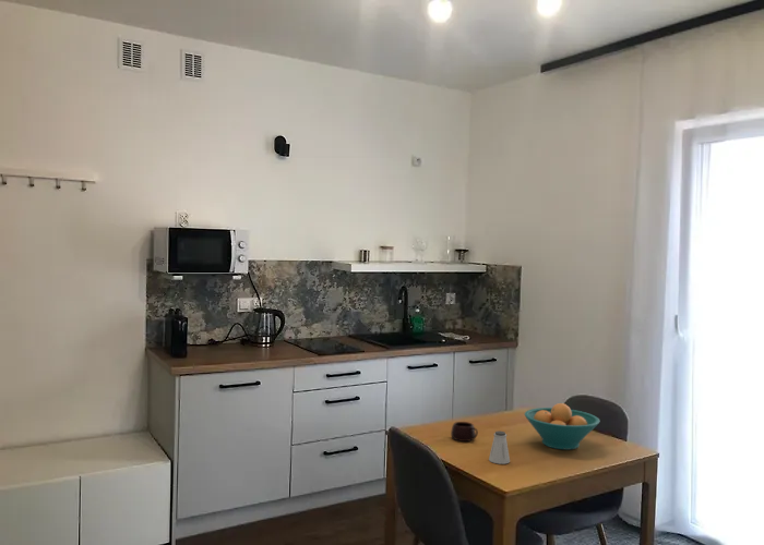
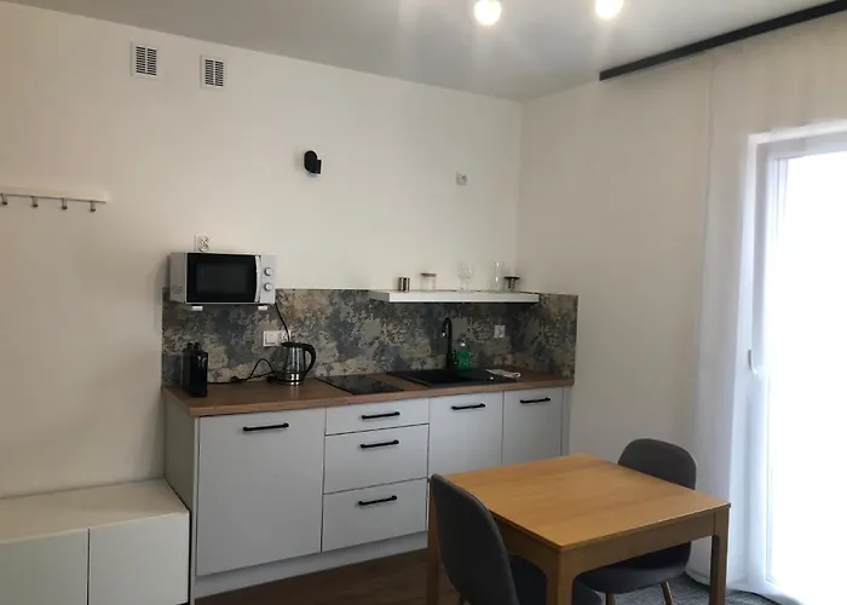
- mug (465, 432)
- fruit bowl (561, 424)
- saltshaker (499, 446)
